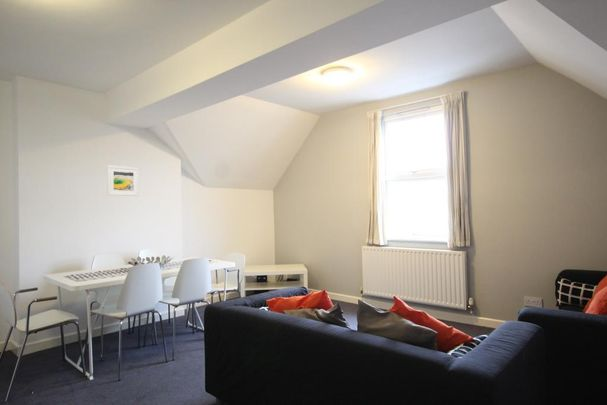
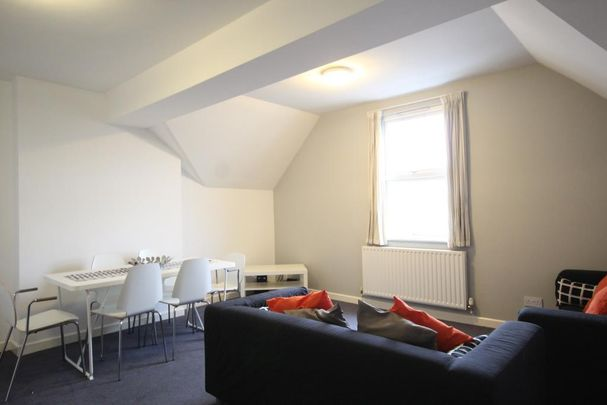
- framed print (123, 181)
